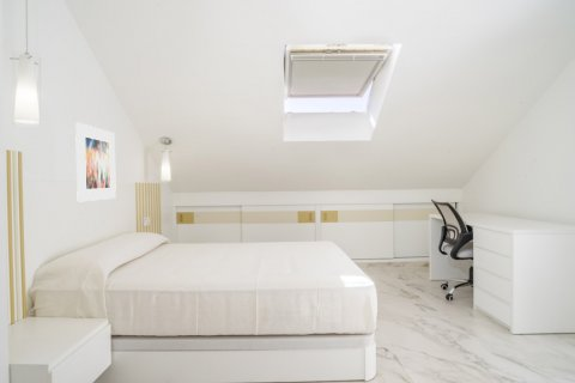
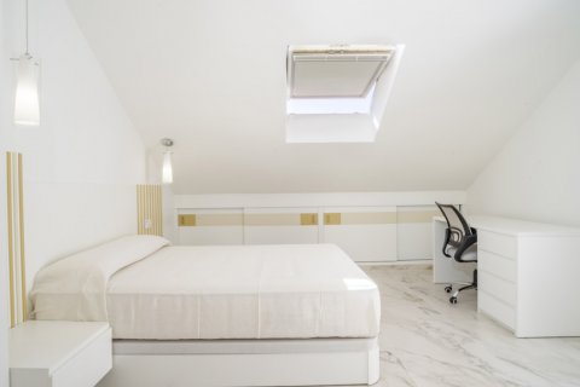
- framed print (97, 164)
